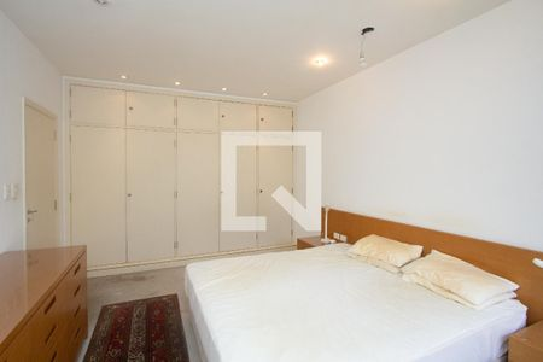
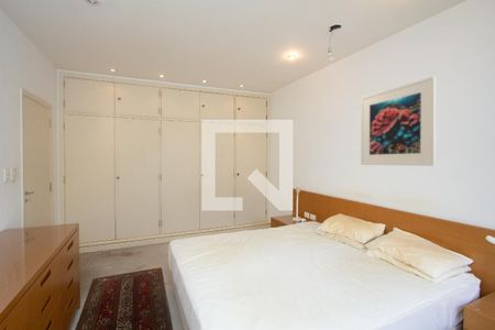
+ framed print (393, 127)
